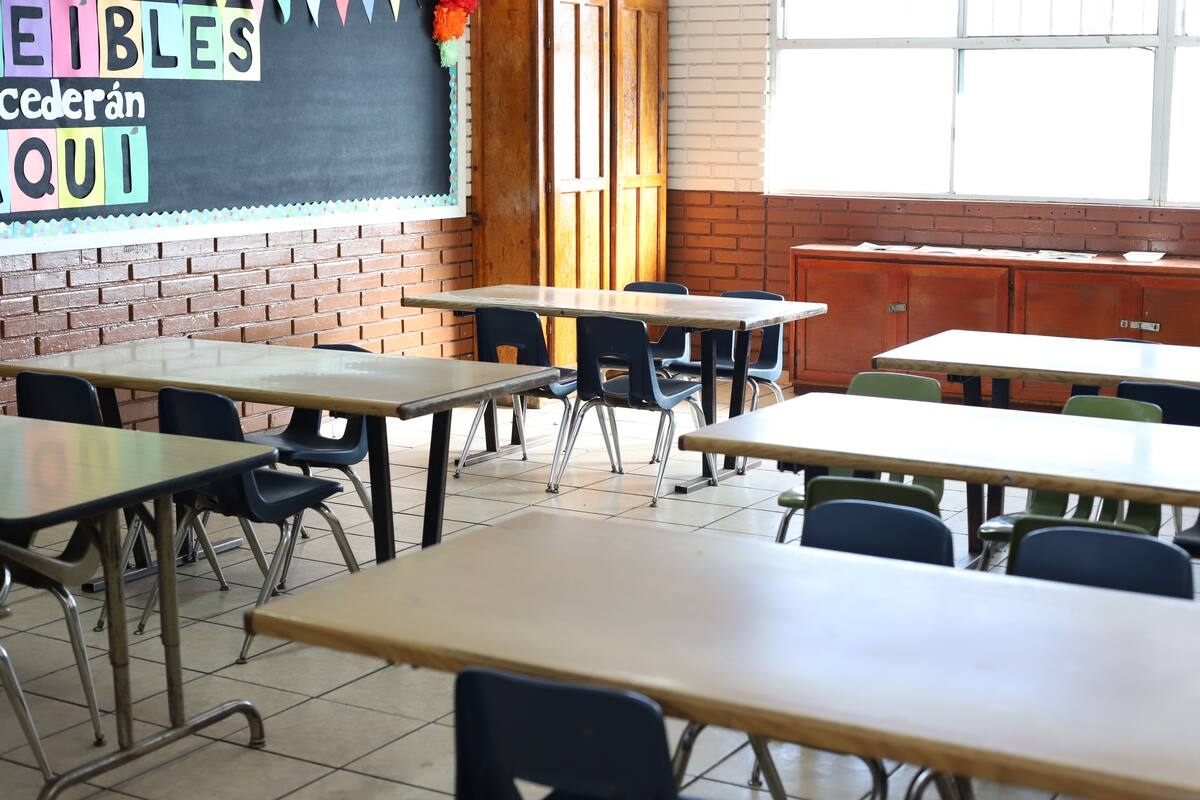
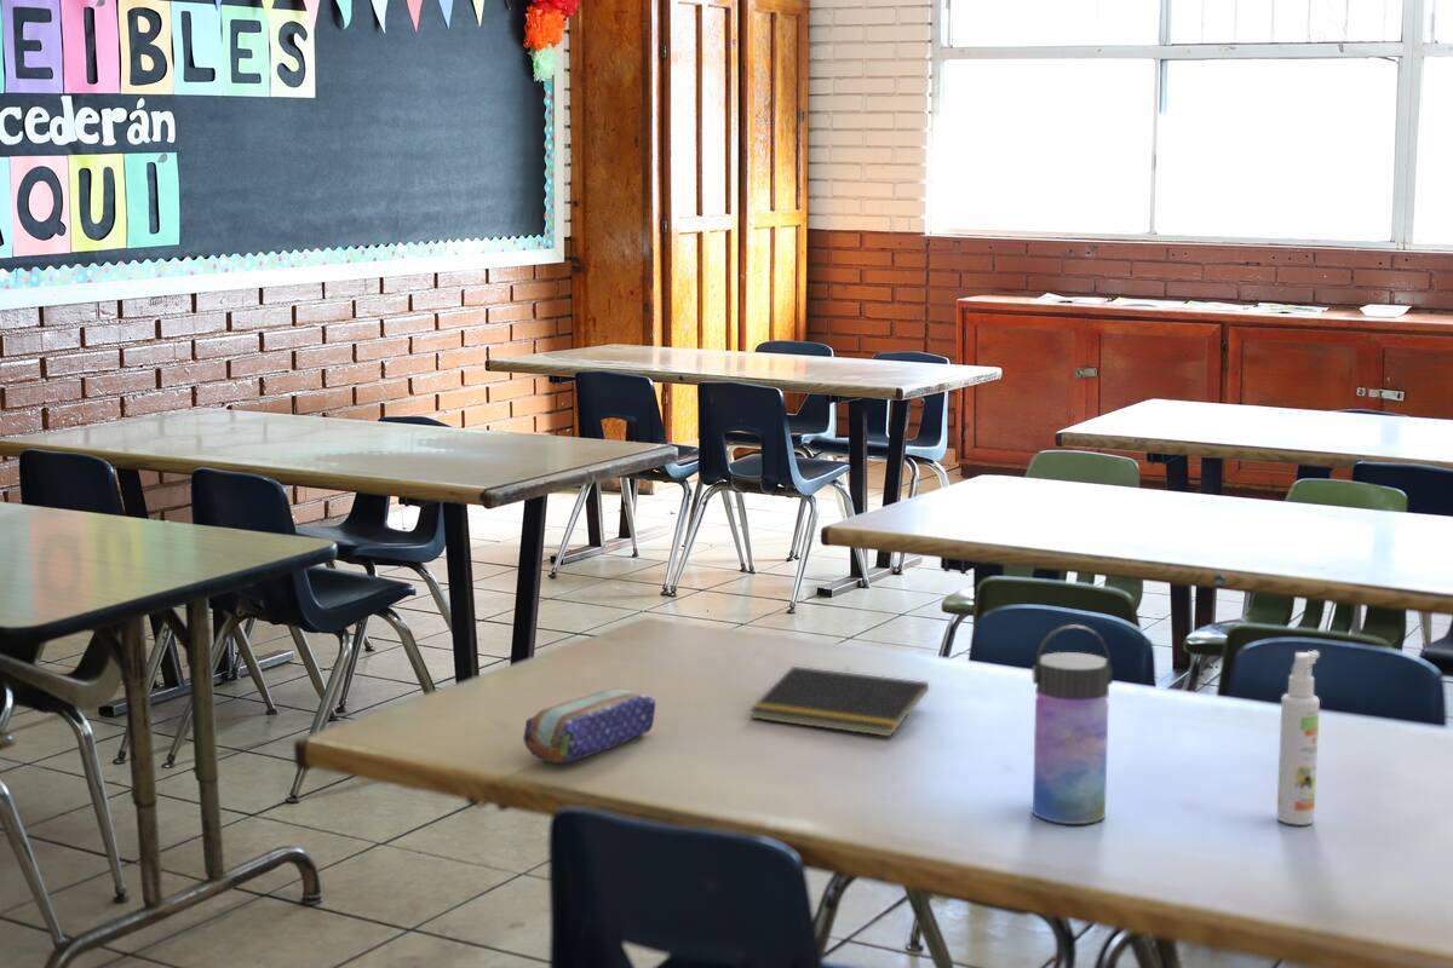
+ water bottle (1070, 719)
+ spray bottle (1300, 736)
+ pencil case (590, 722)
+ notepad (839, 699)
